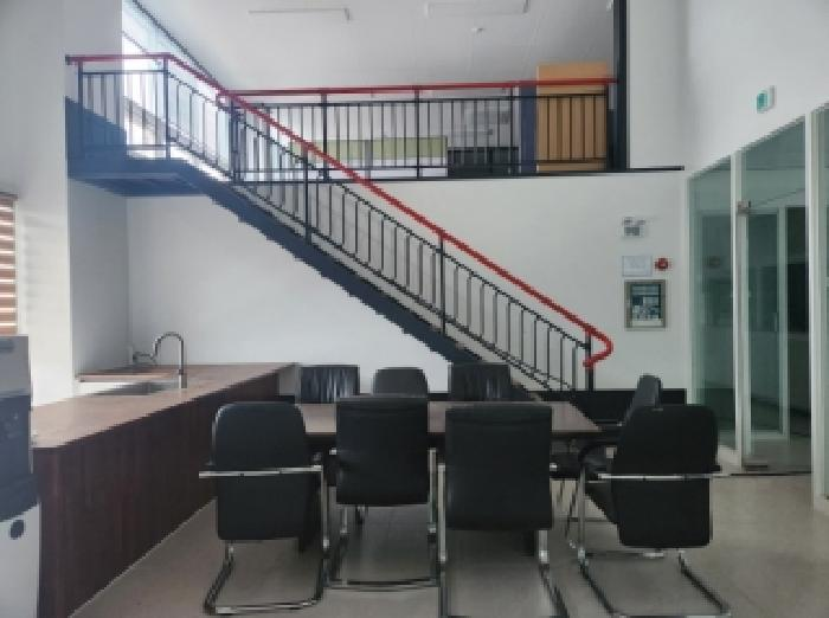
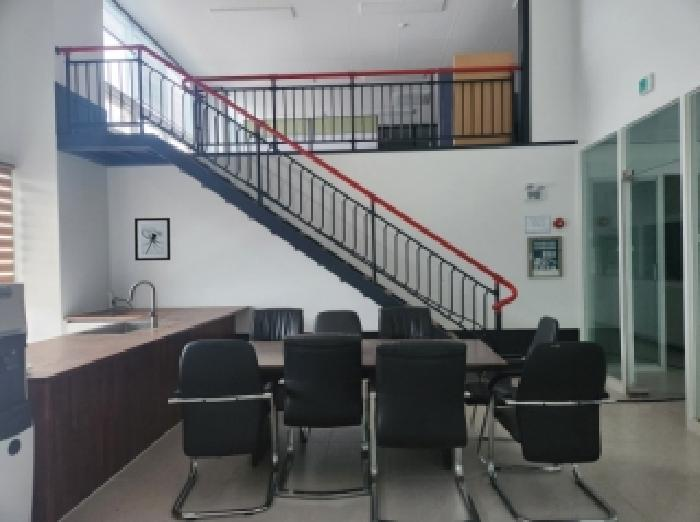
+ wall art (152, 239)
